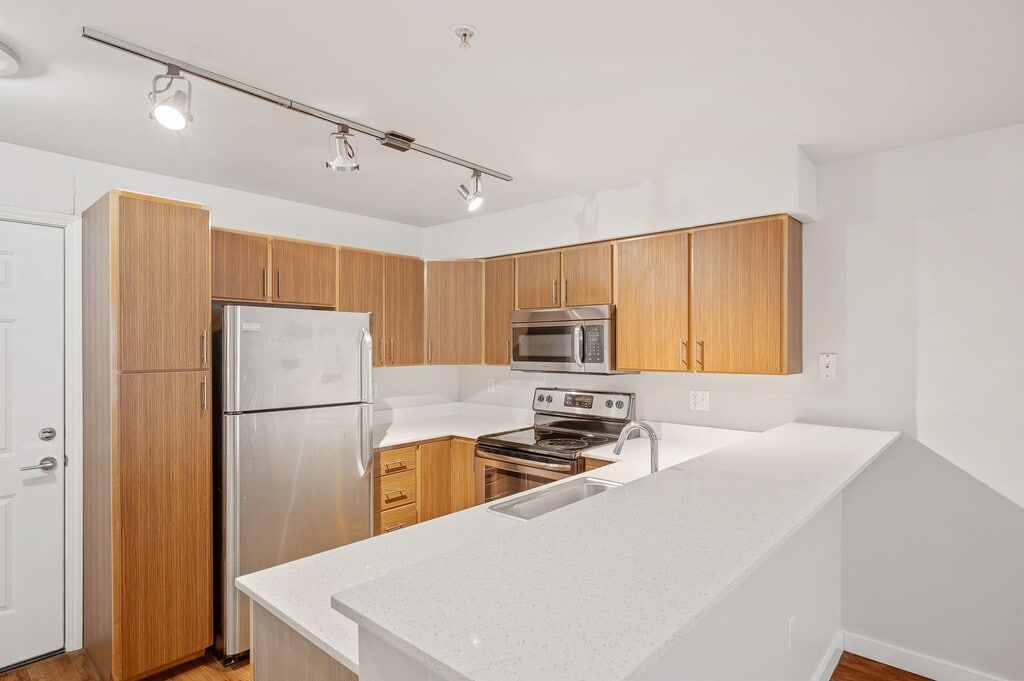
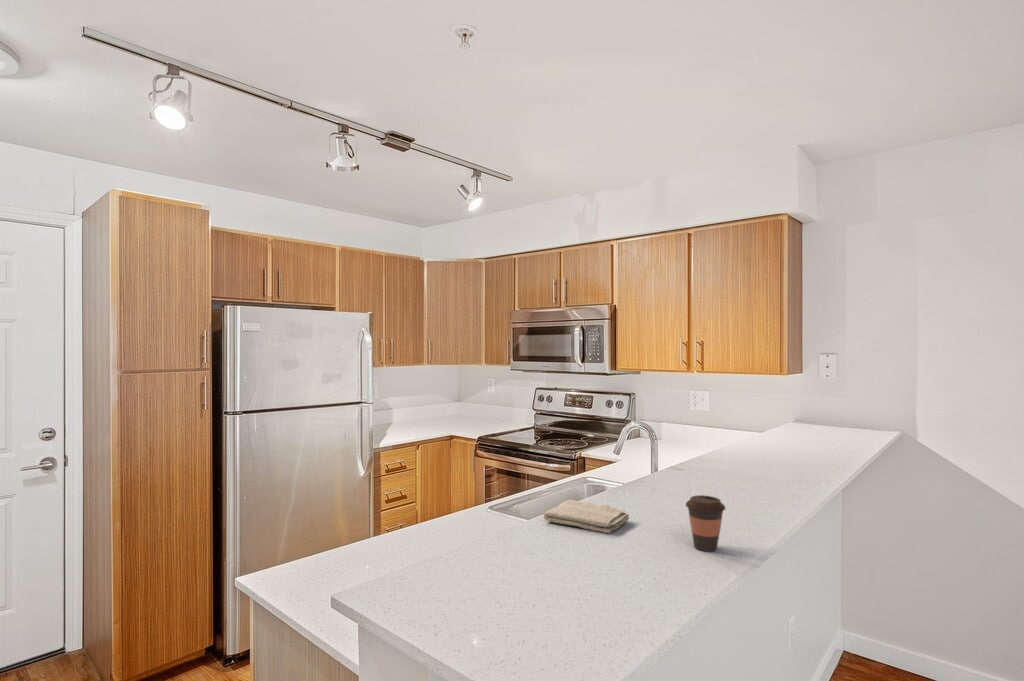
+ coffee cup (705, 523)
+ washcloth (586, 514)
